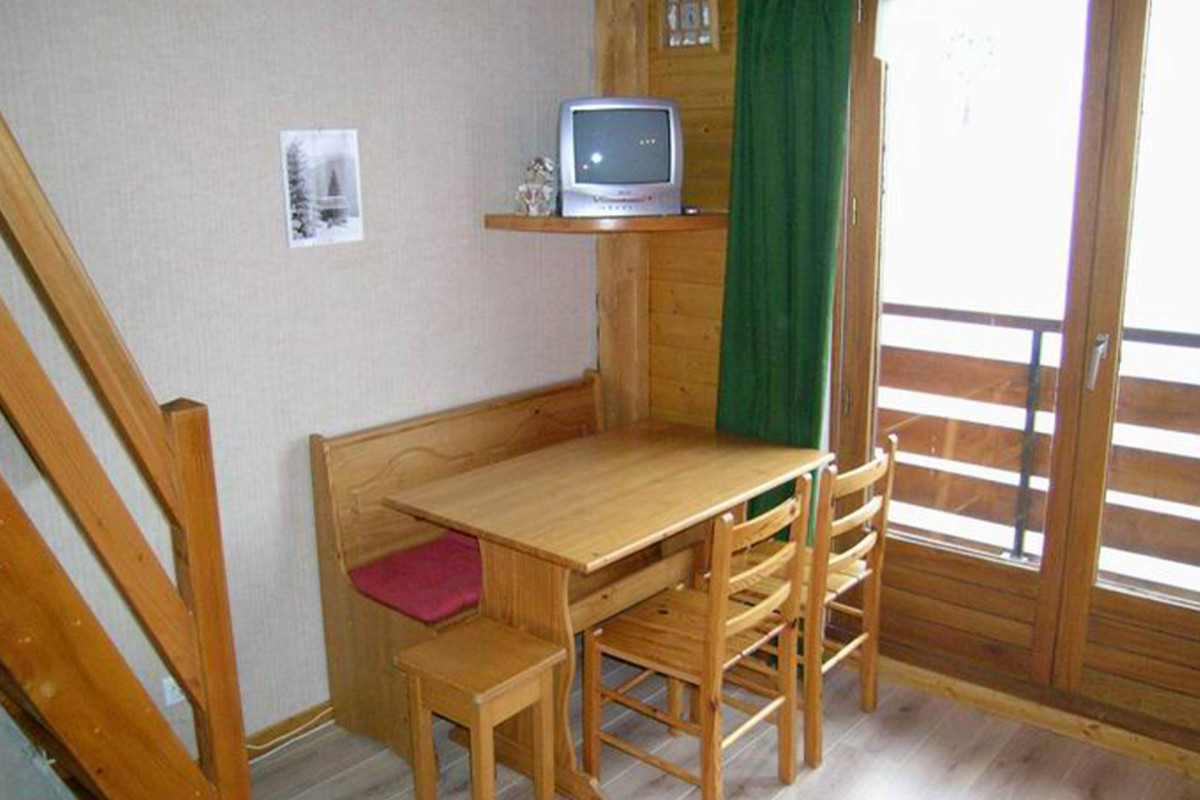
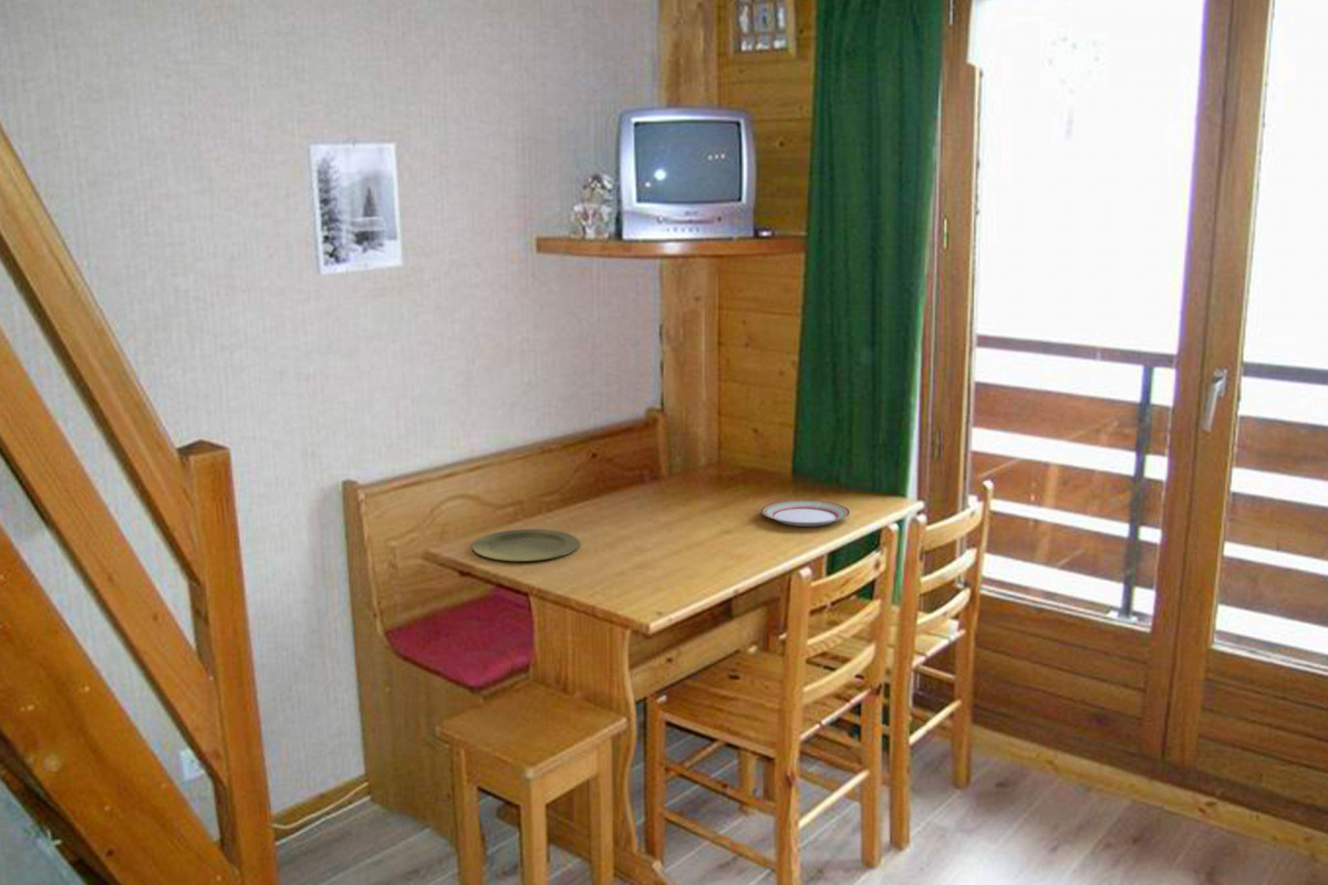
+ plate (526, 544)
+ plate (805, 514)
